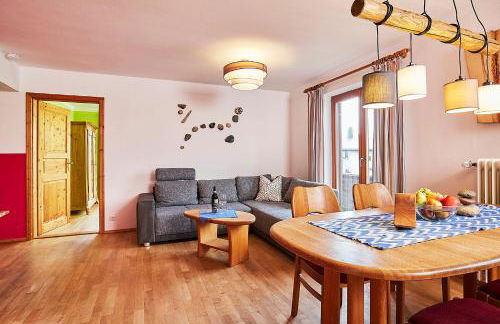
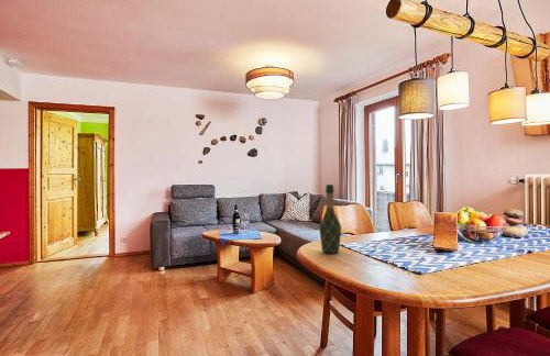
+ wine bottle (330, 218)
